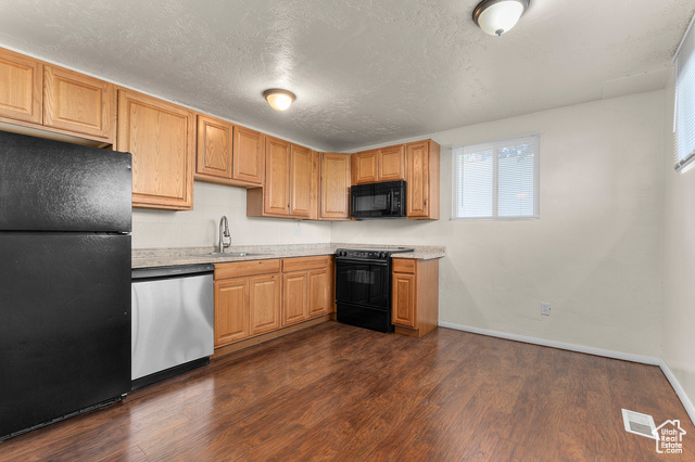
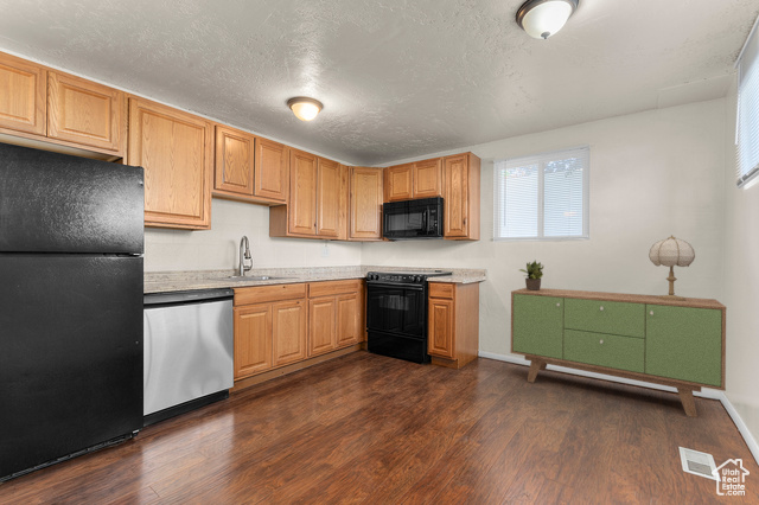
+ sideboard (605, 341)
+ potted plant (531, 274)
+ table lamp (671, 267)
